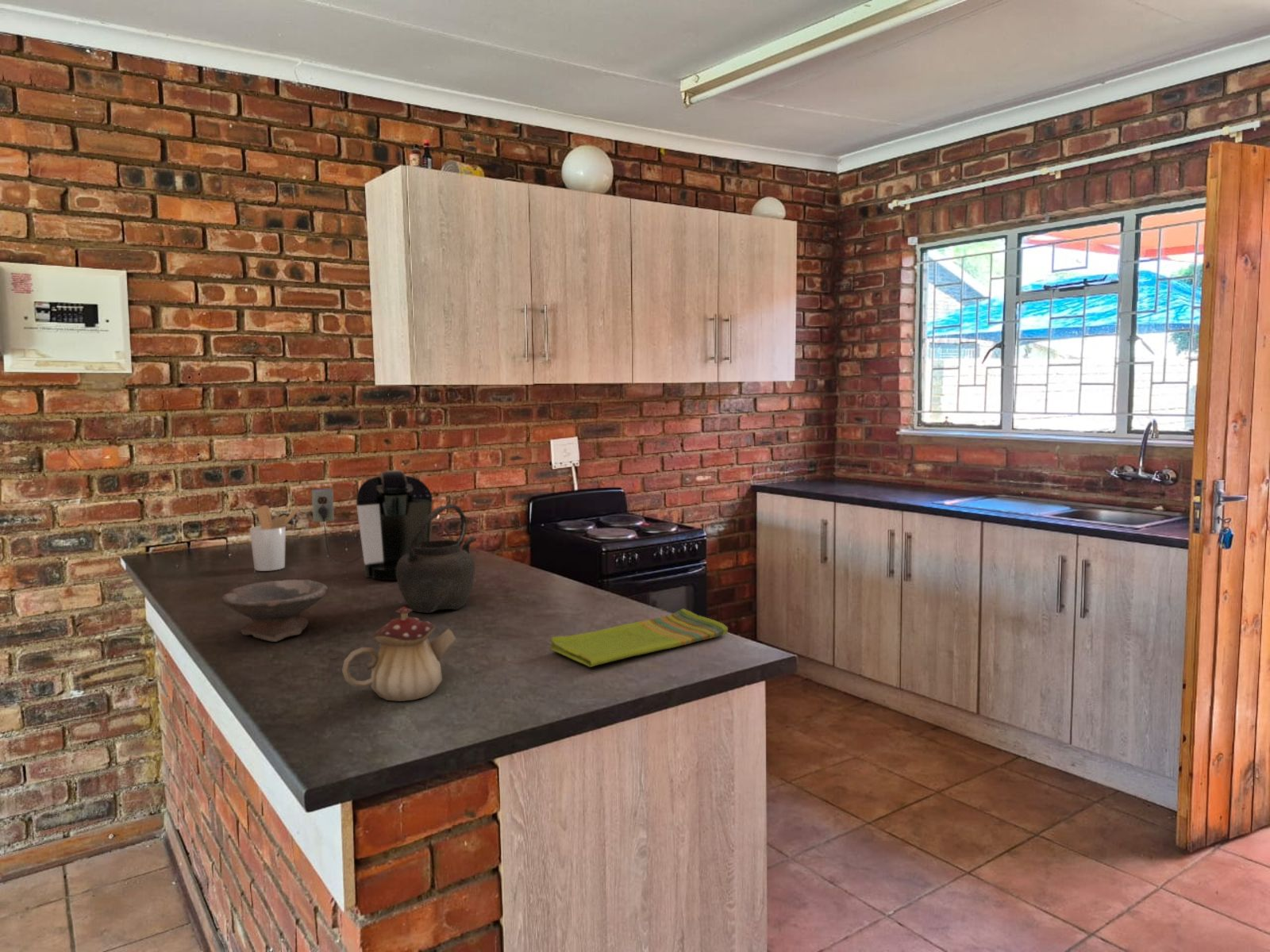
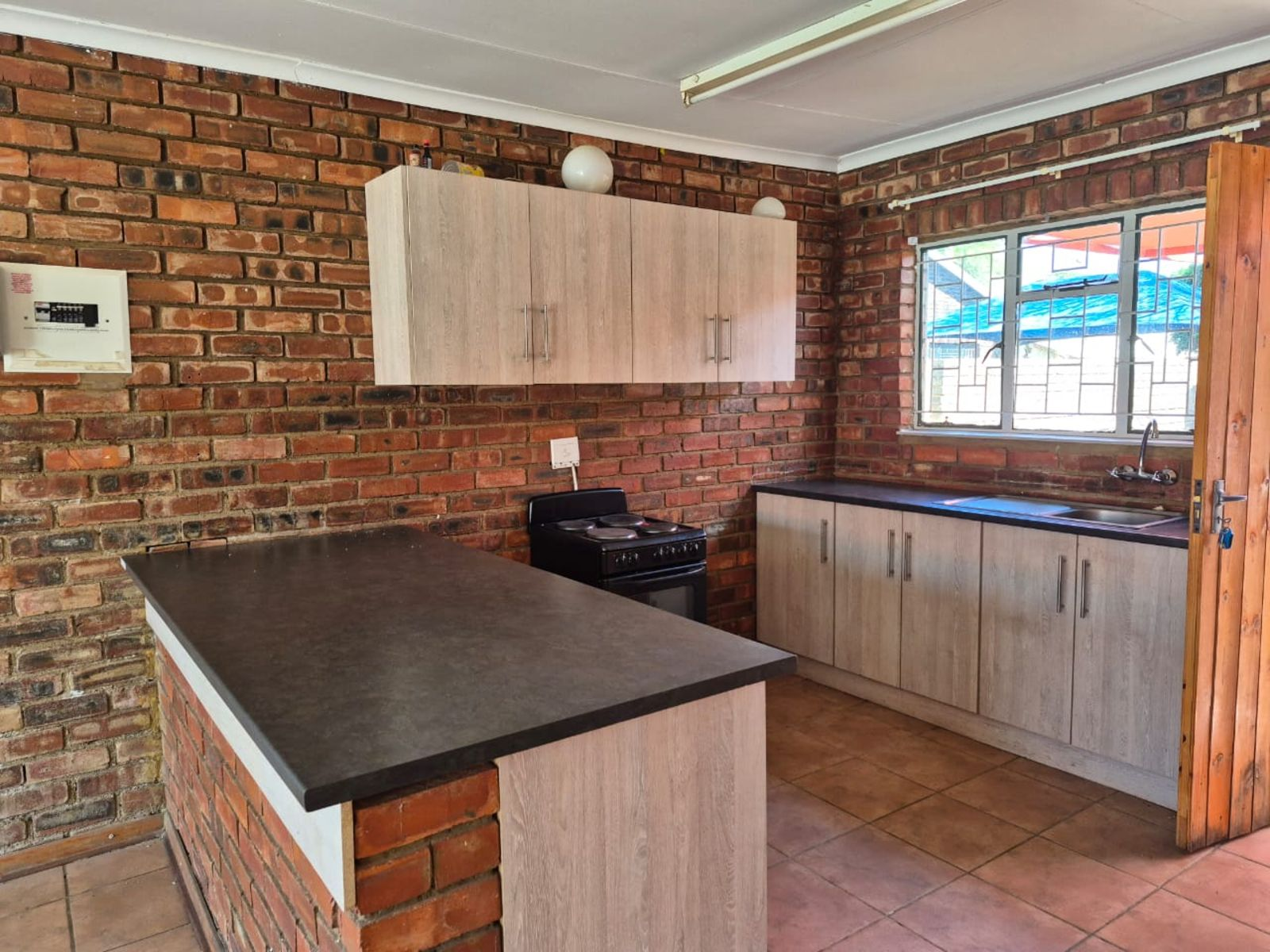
- kettle (444, 554)
- utensil holder (277, 536)
- dish towel (641, 635)
- bowl (277, 611)
- coffee maker (373, 523)
- teapot (400, 650)
